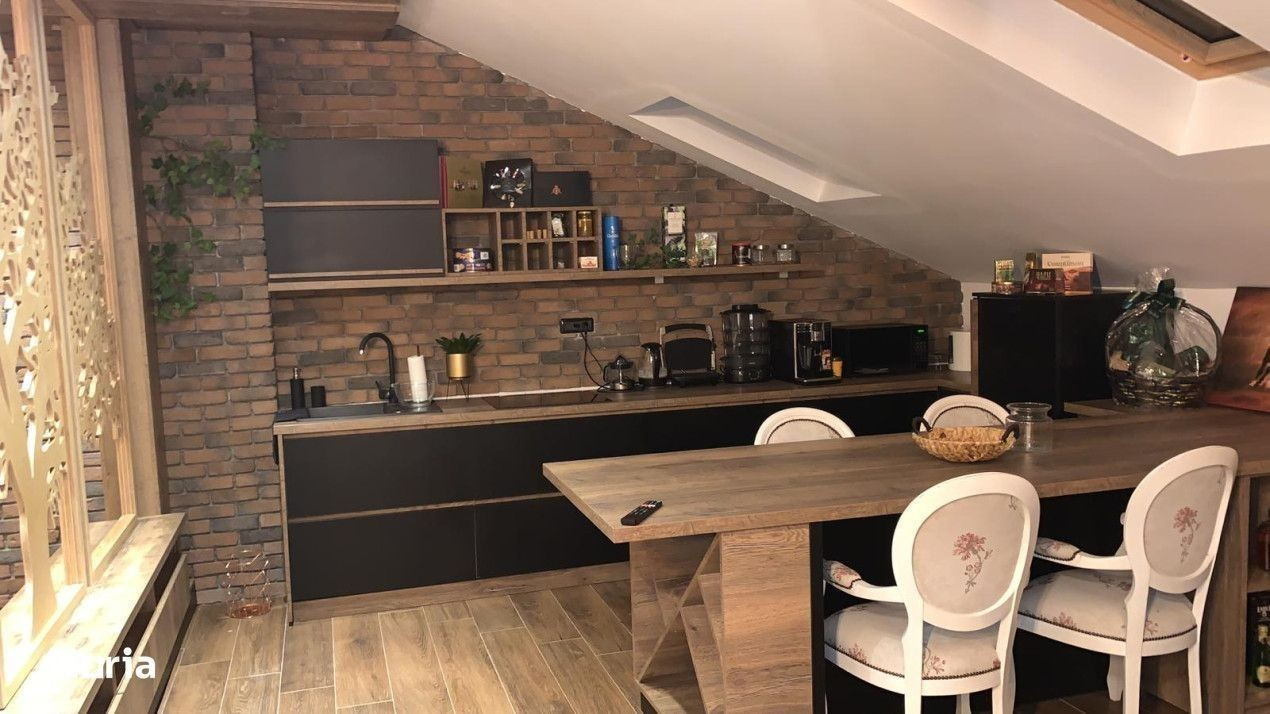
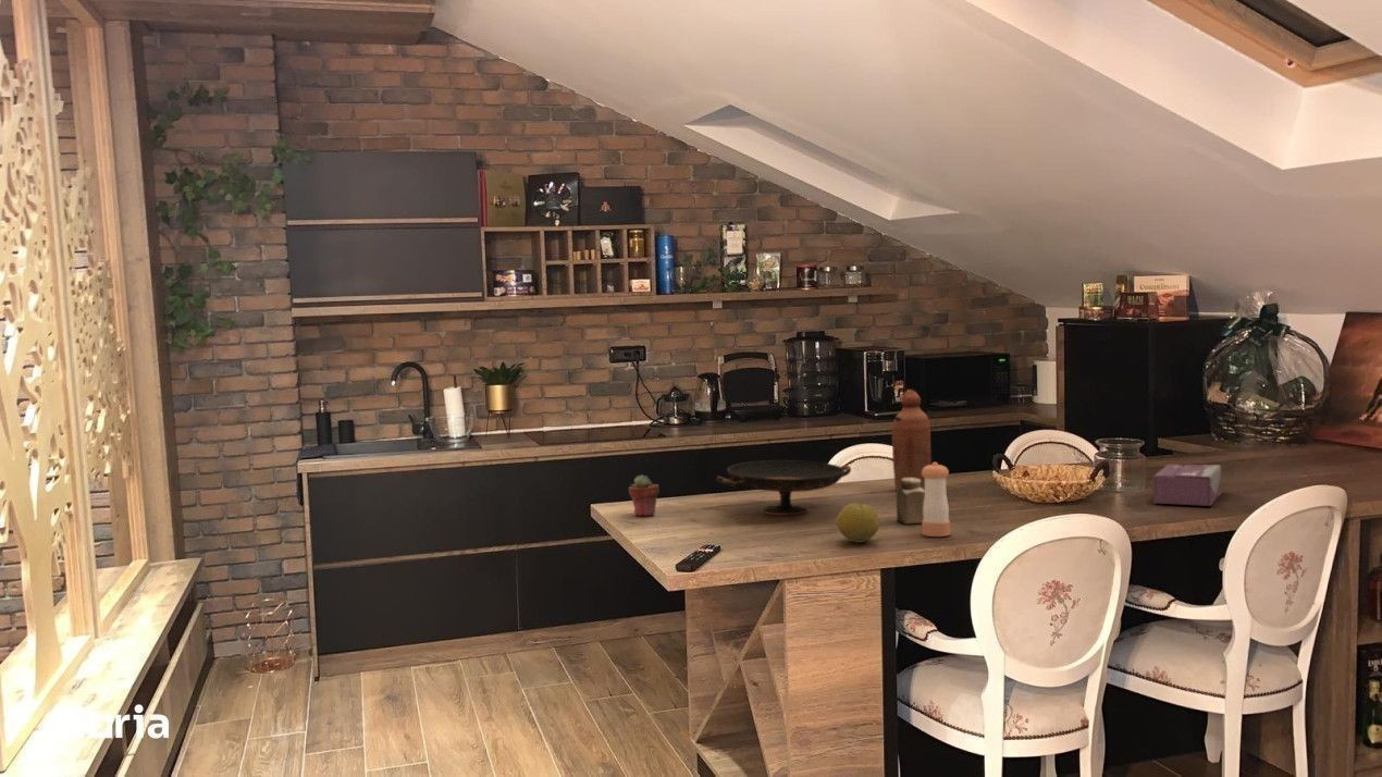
+ pepper shaker (935, 497)
+ potted succulent (643, 494)
+ bottle (911, 440)
+ decorative bowl (785, 489)
+ fruit (859, 522)
+ tissue box (1187, 483)
+ salt shaker (911, 499)
